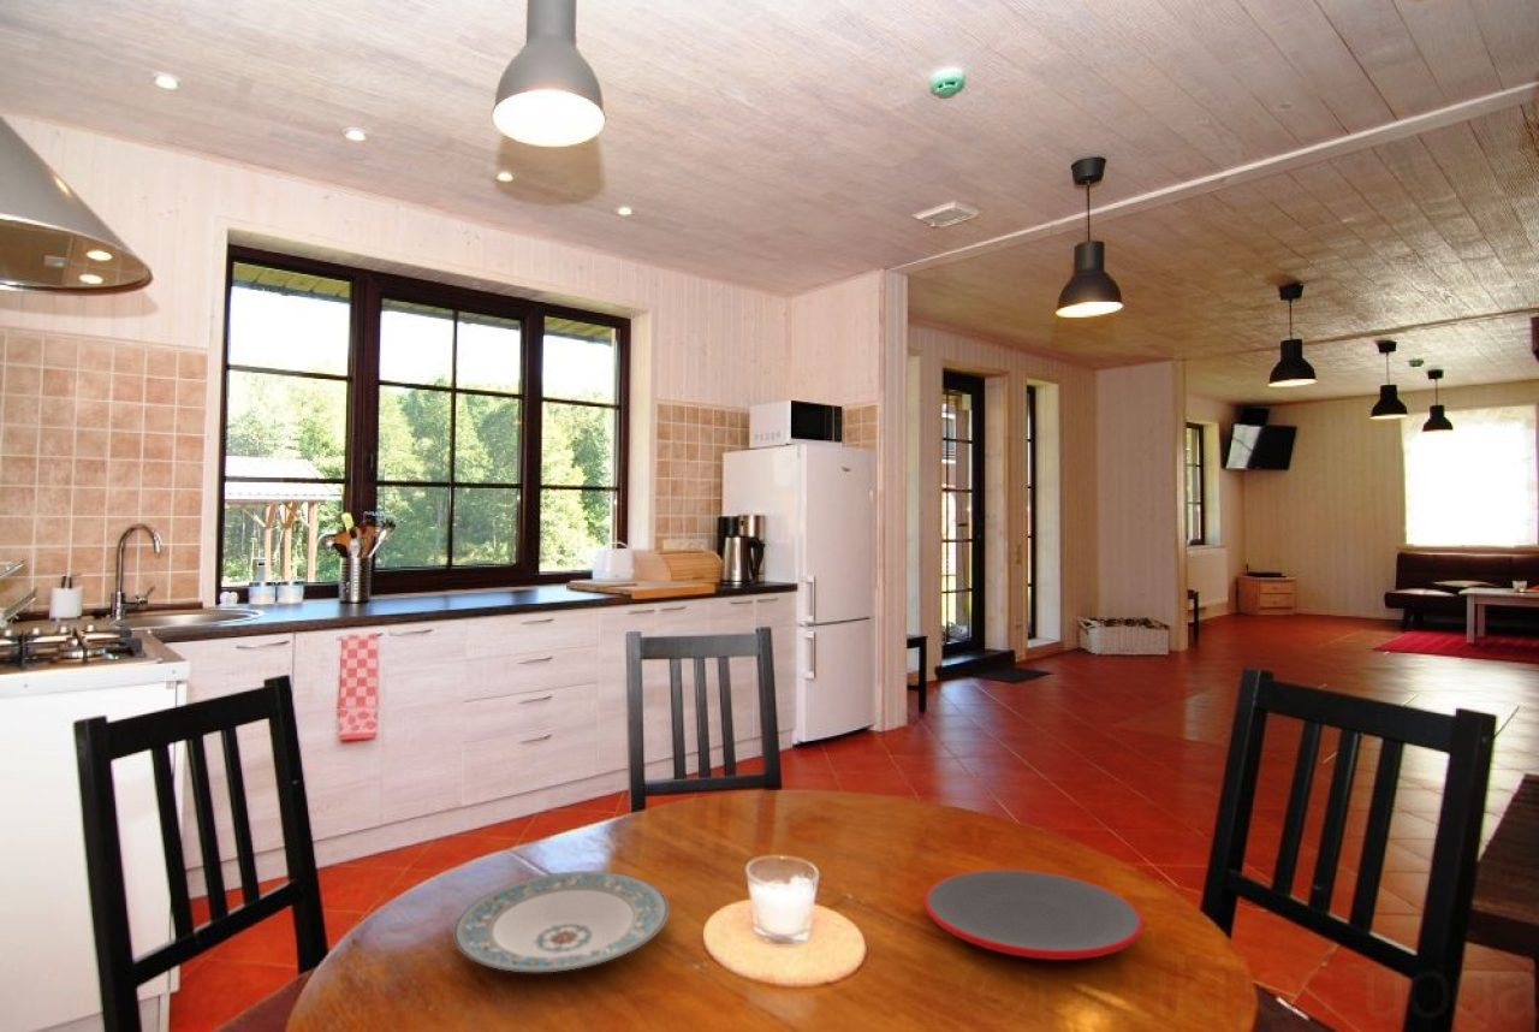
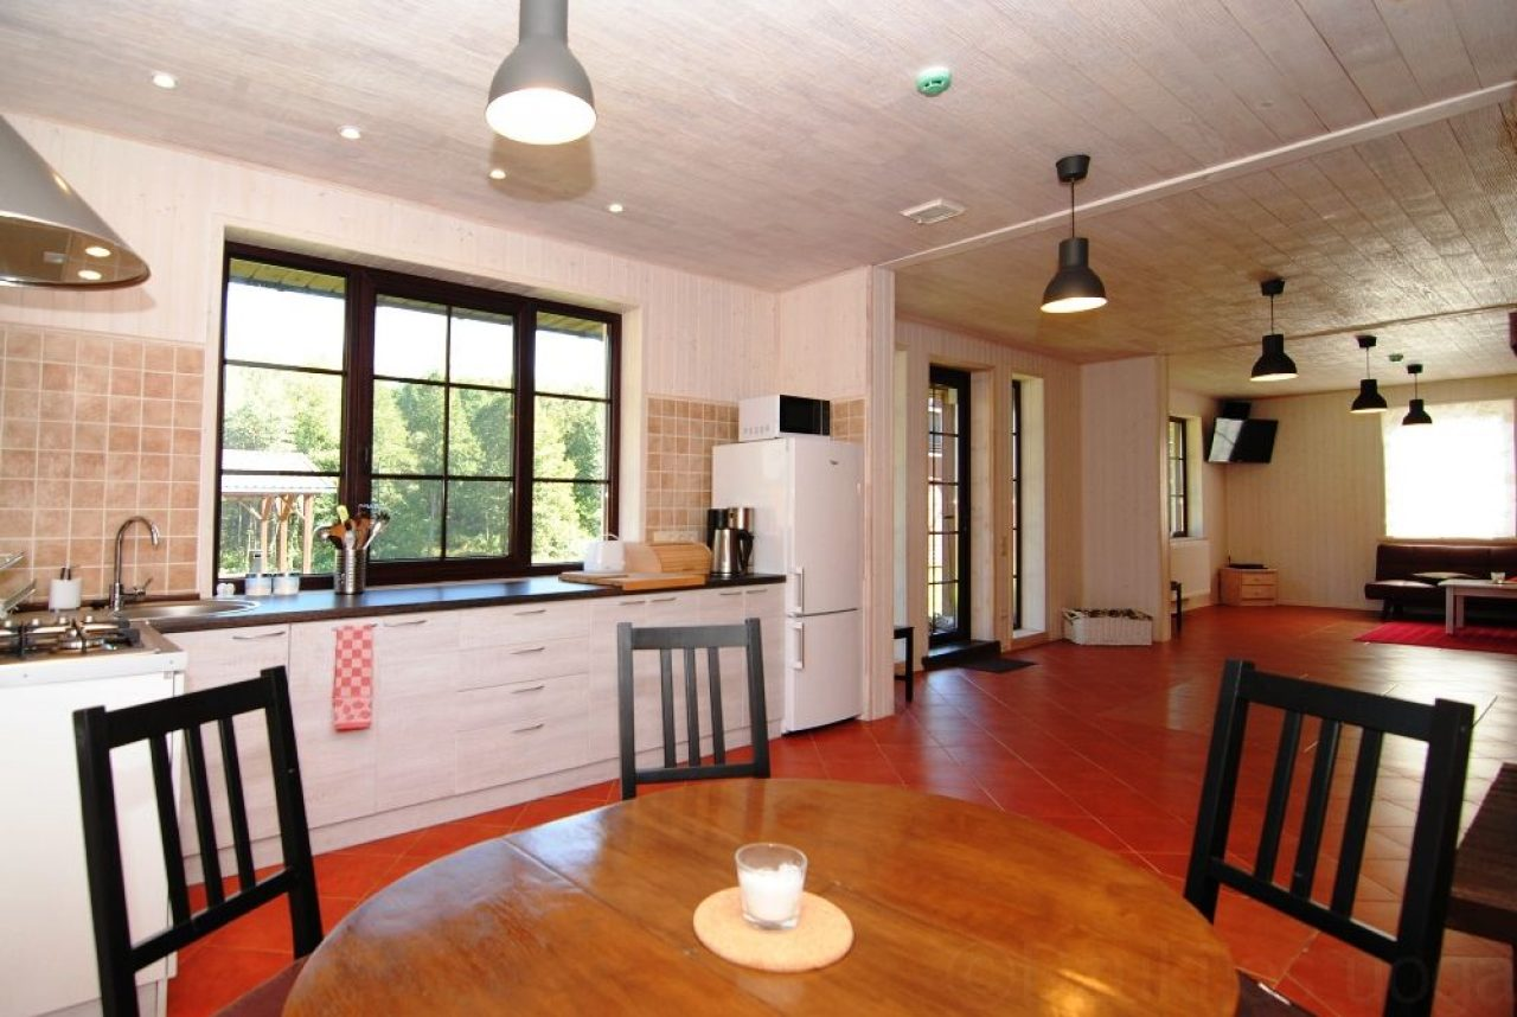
- plate (564, 927)
- plate (1029, 913)
